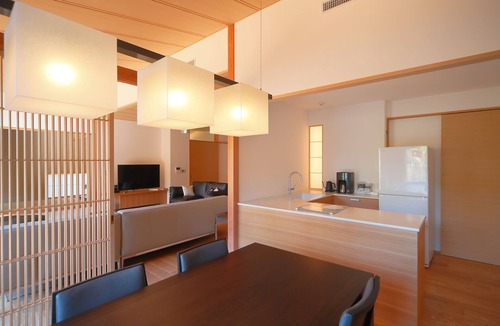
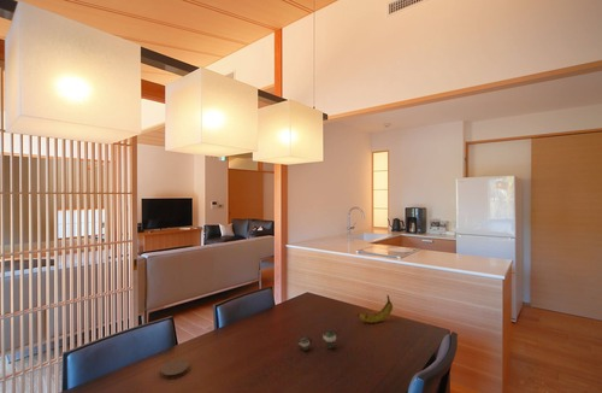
+ fruit (377, 312)
+ coaster (175, 368)
+ teapot (323, 336)
